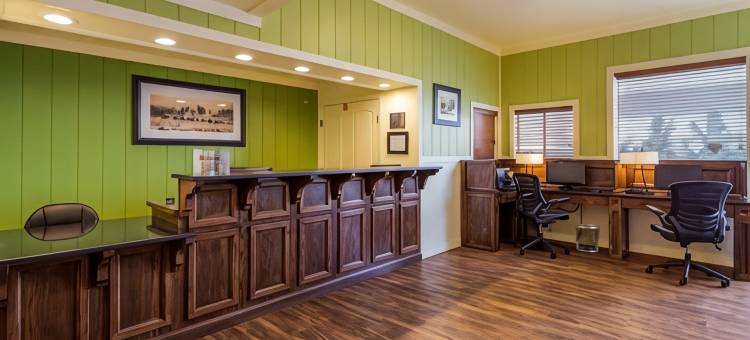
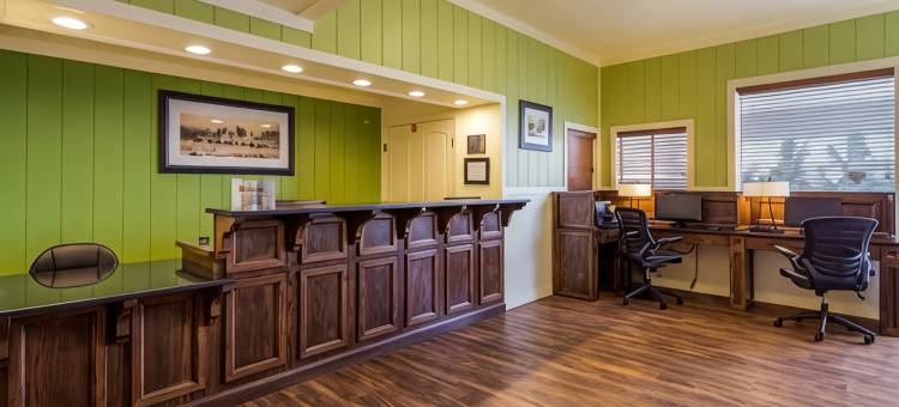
- waste bin (587, 237)
